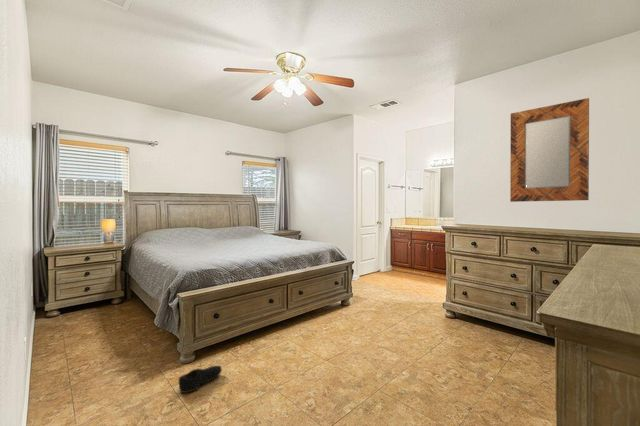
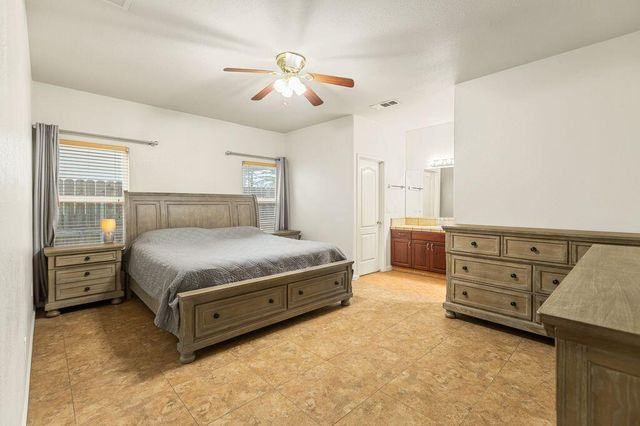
- shoe (201, 375)
- home mirror (546, 153)
